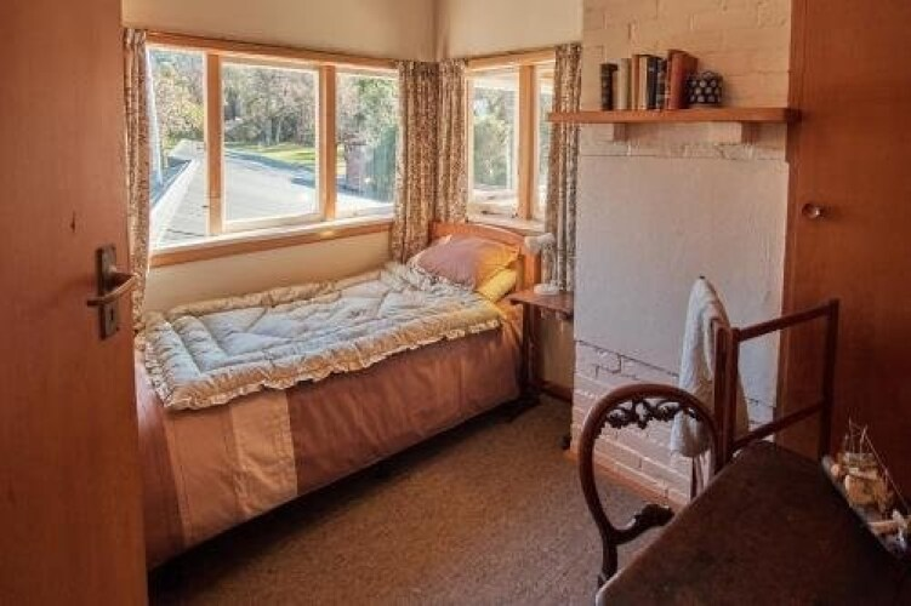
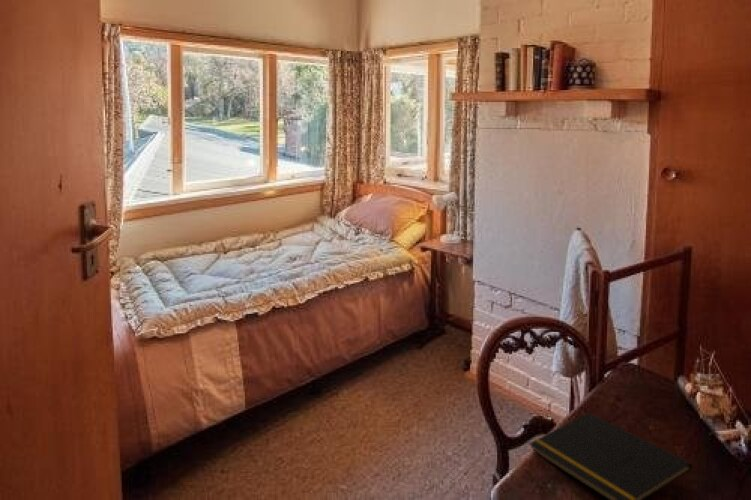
+ notepad (605, 455)
